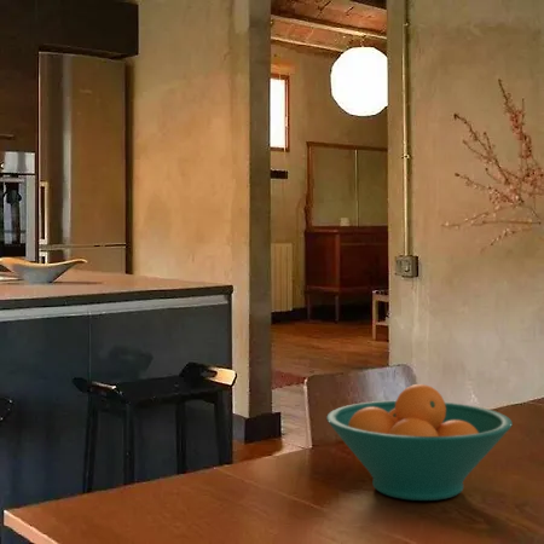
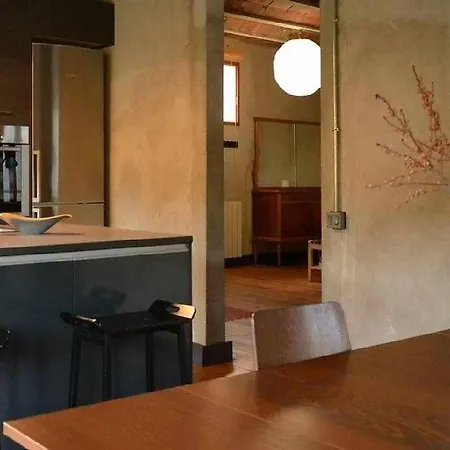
- fruit bowl (417, 436)
